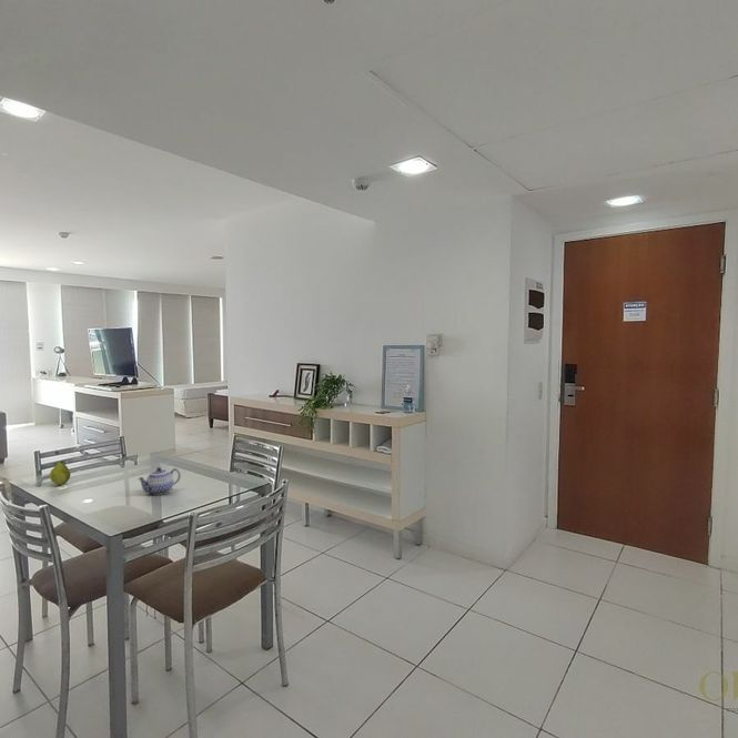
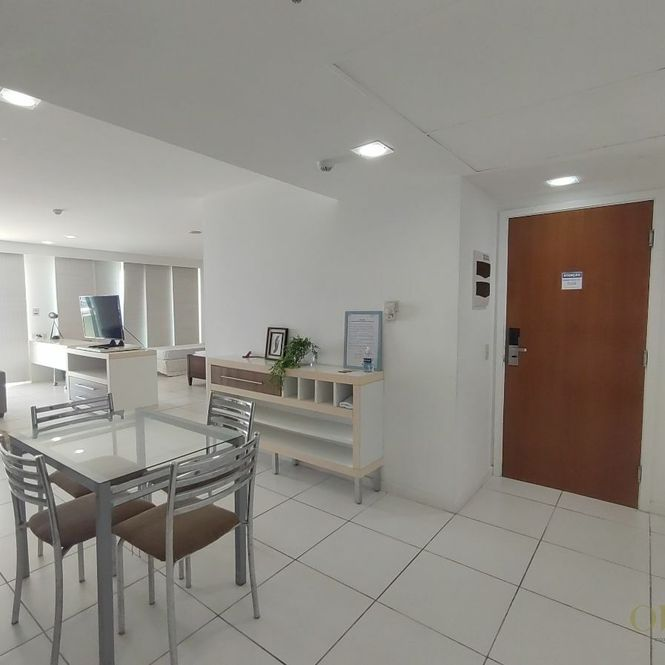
- teapot (160, 479)
- fruit (60, 472)
